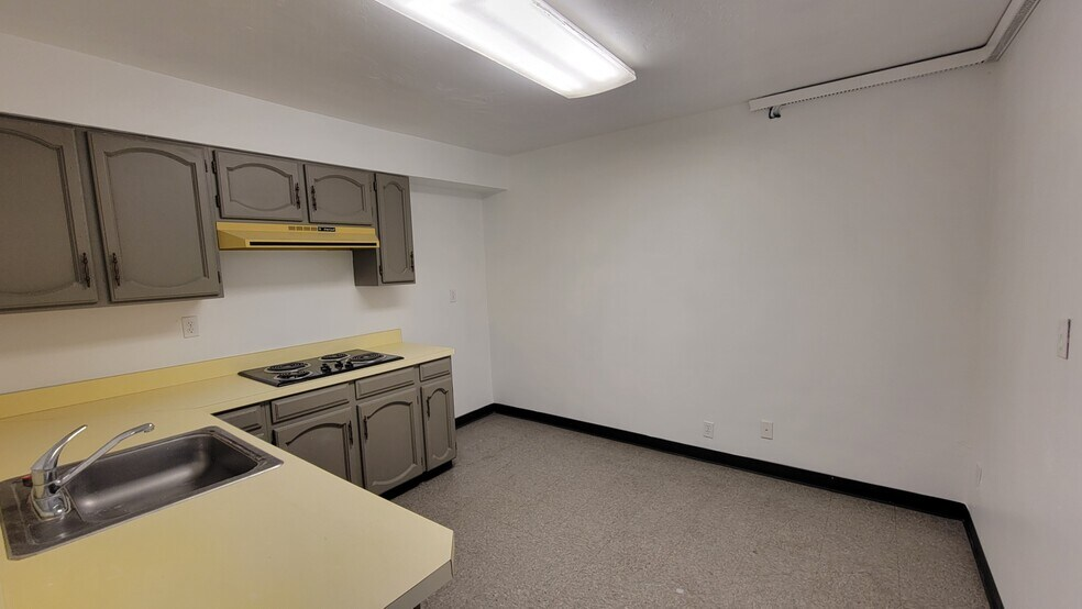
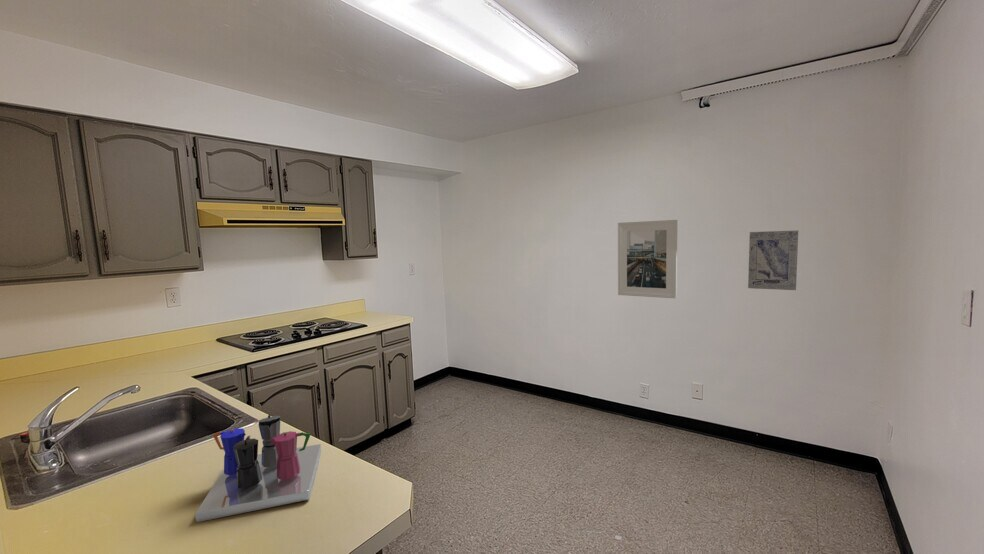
+ wall art (772, 260)
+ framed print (646, 259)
+ coffee maker (264, 452)
